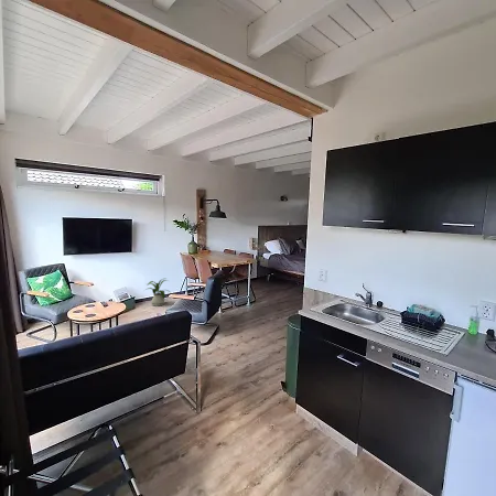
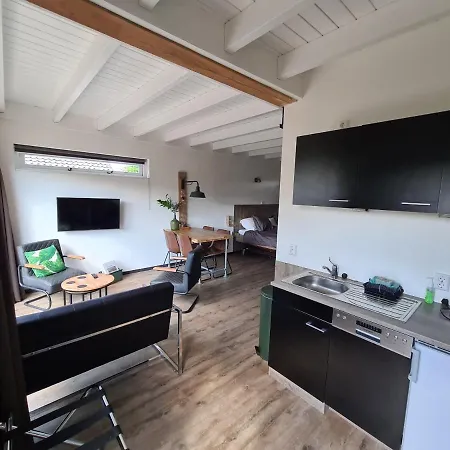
- house plant (158, 290)
